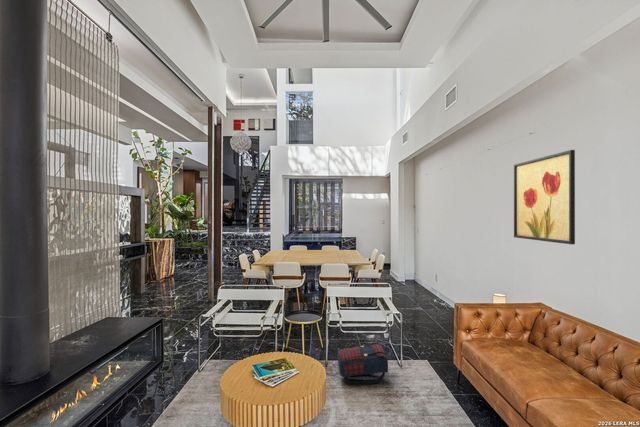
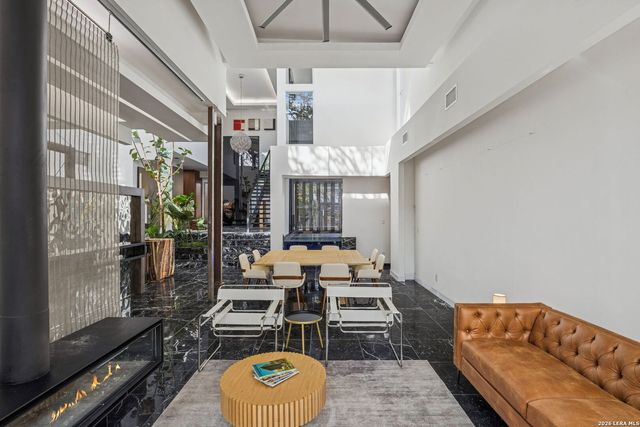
- wall art (540, 199)
- satchel (361, 362)
